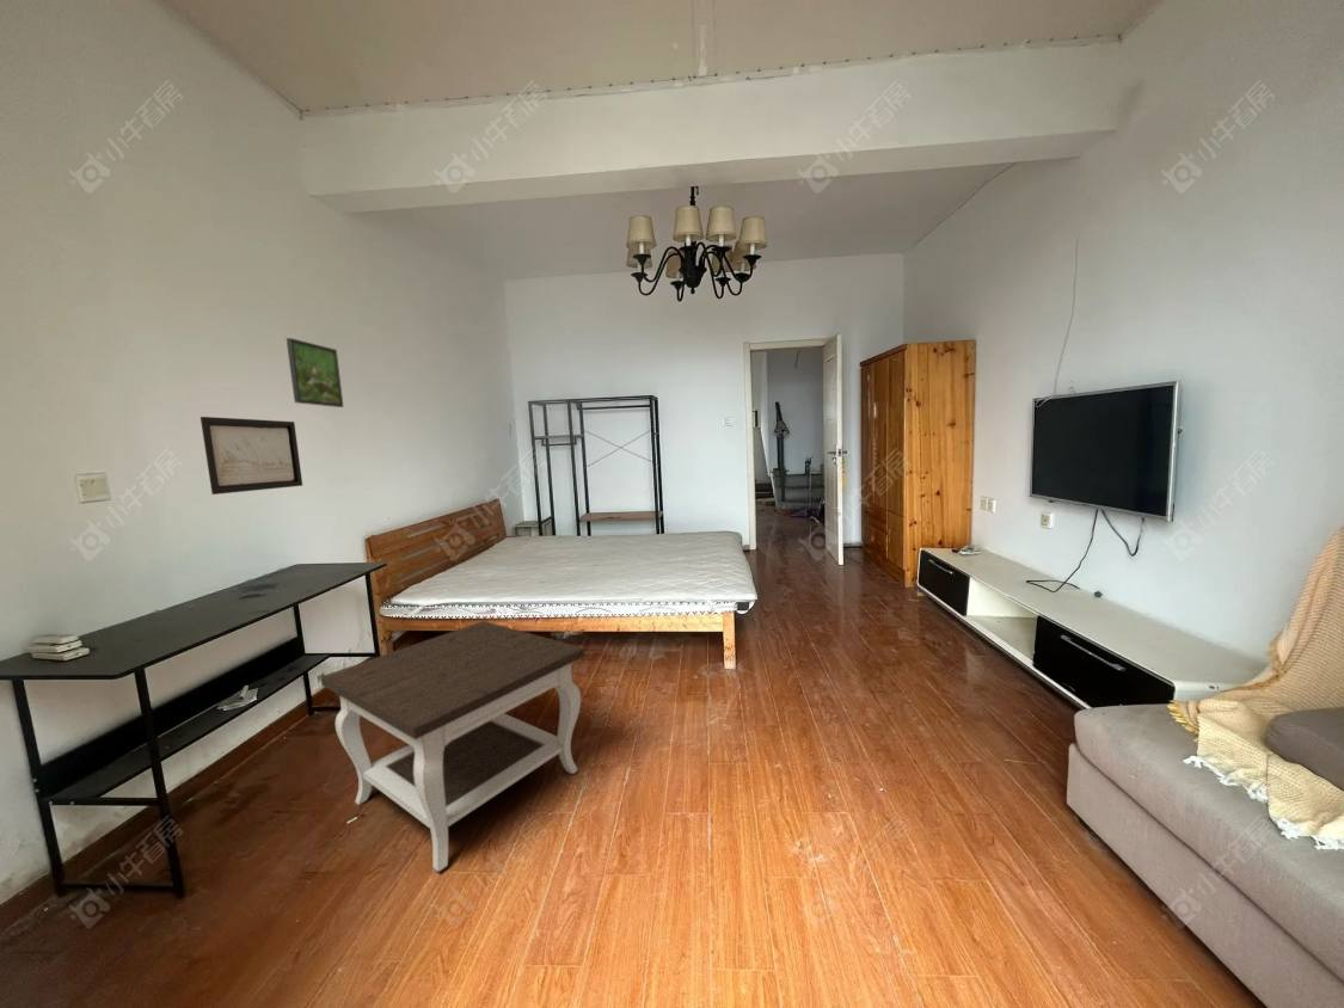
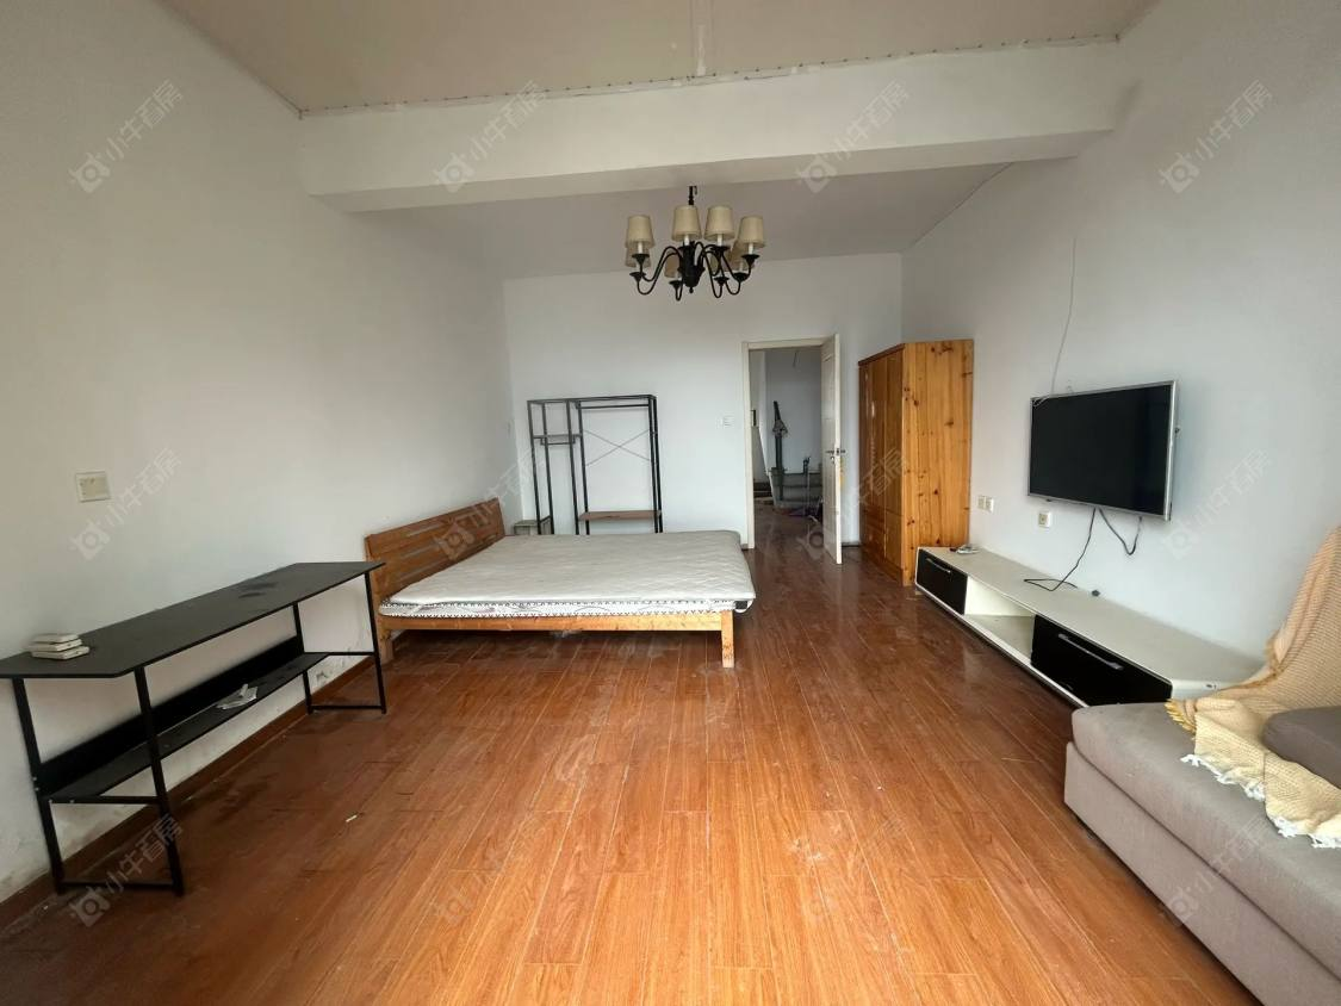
- side table (464, 724)
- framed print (317, 374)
- wall art (256, 454)
